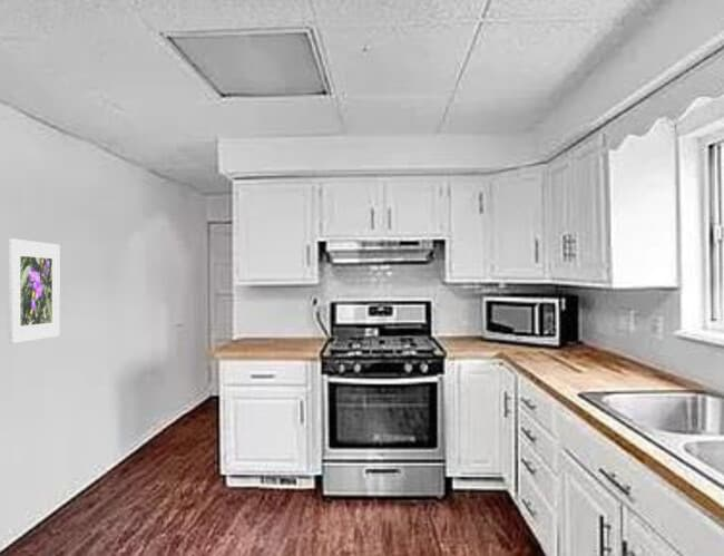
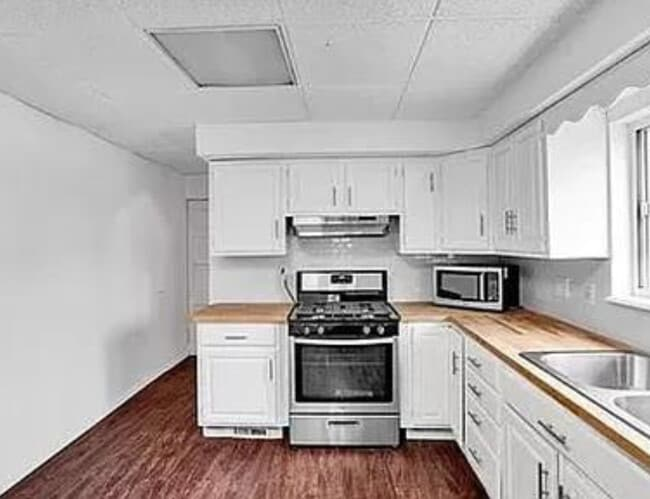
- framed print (36, 290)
